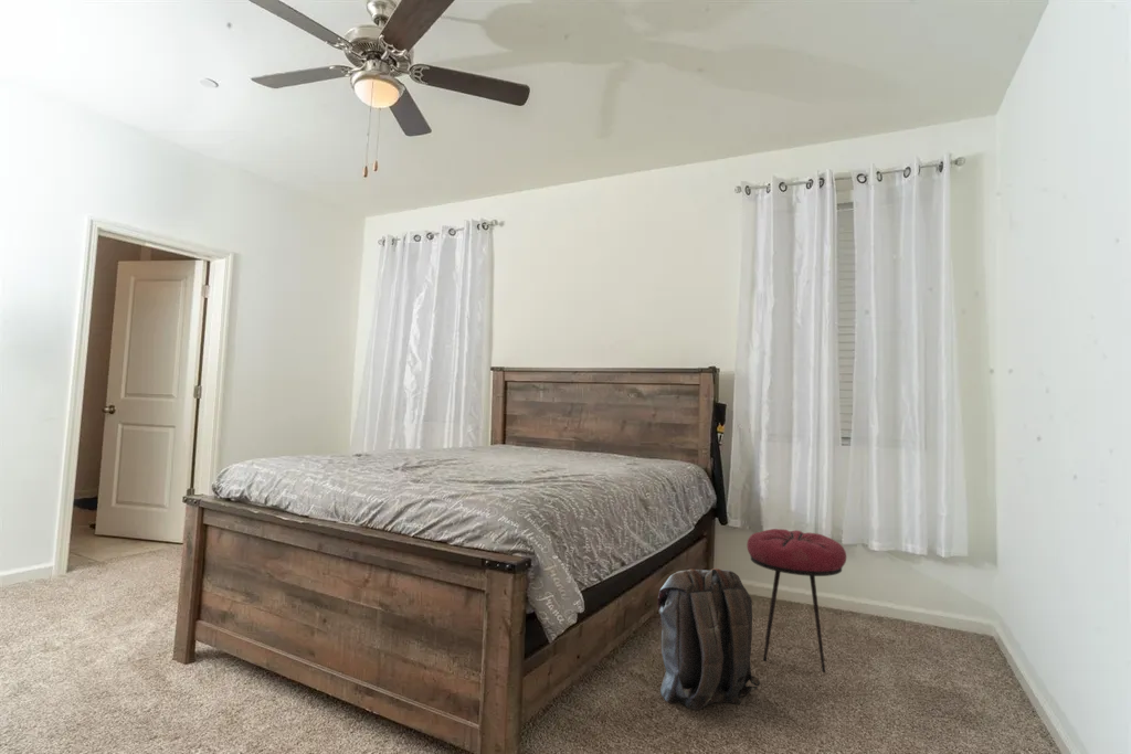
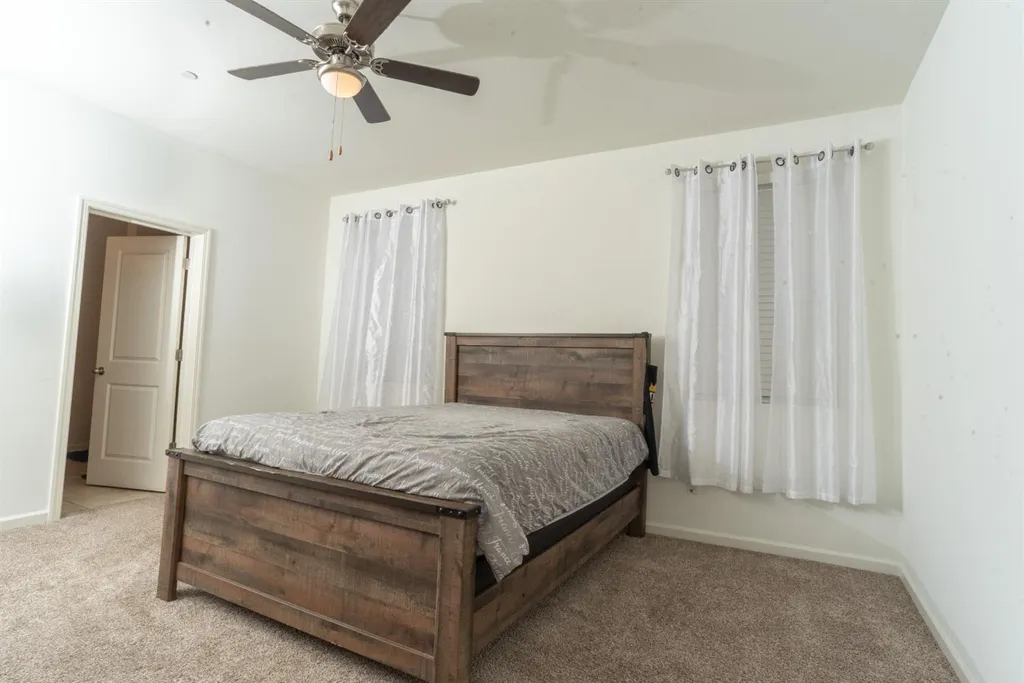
- backpack (707, 629)
- stool (812, 594)
